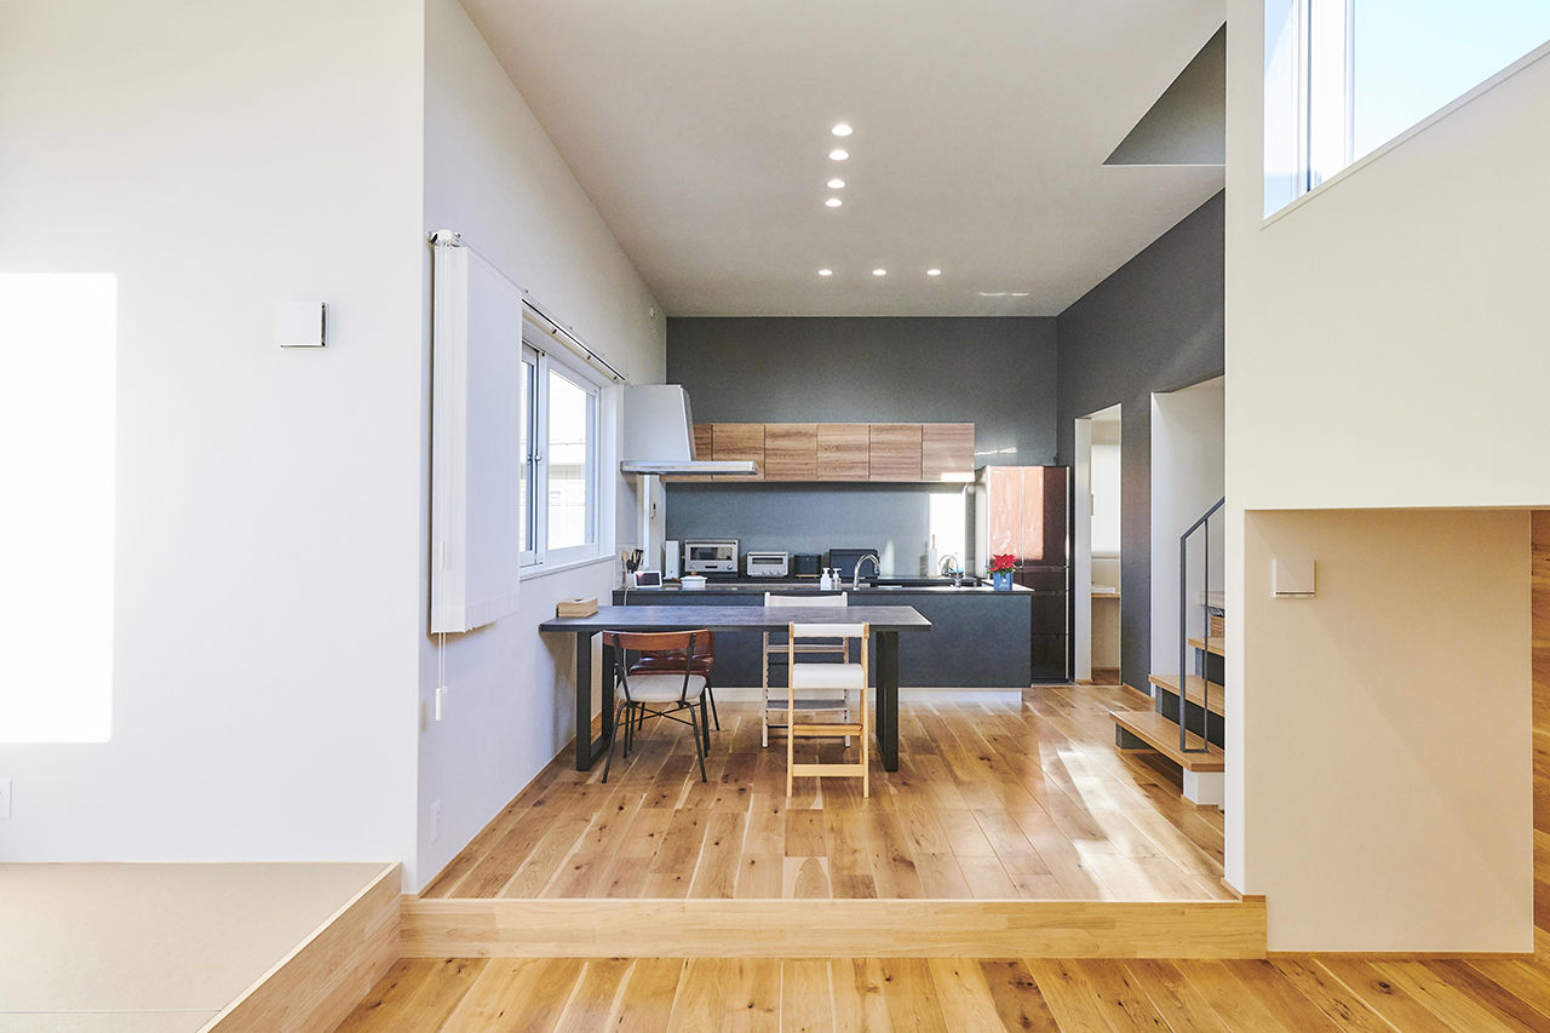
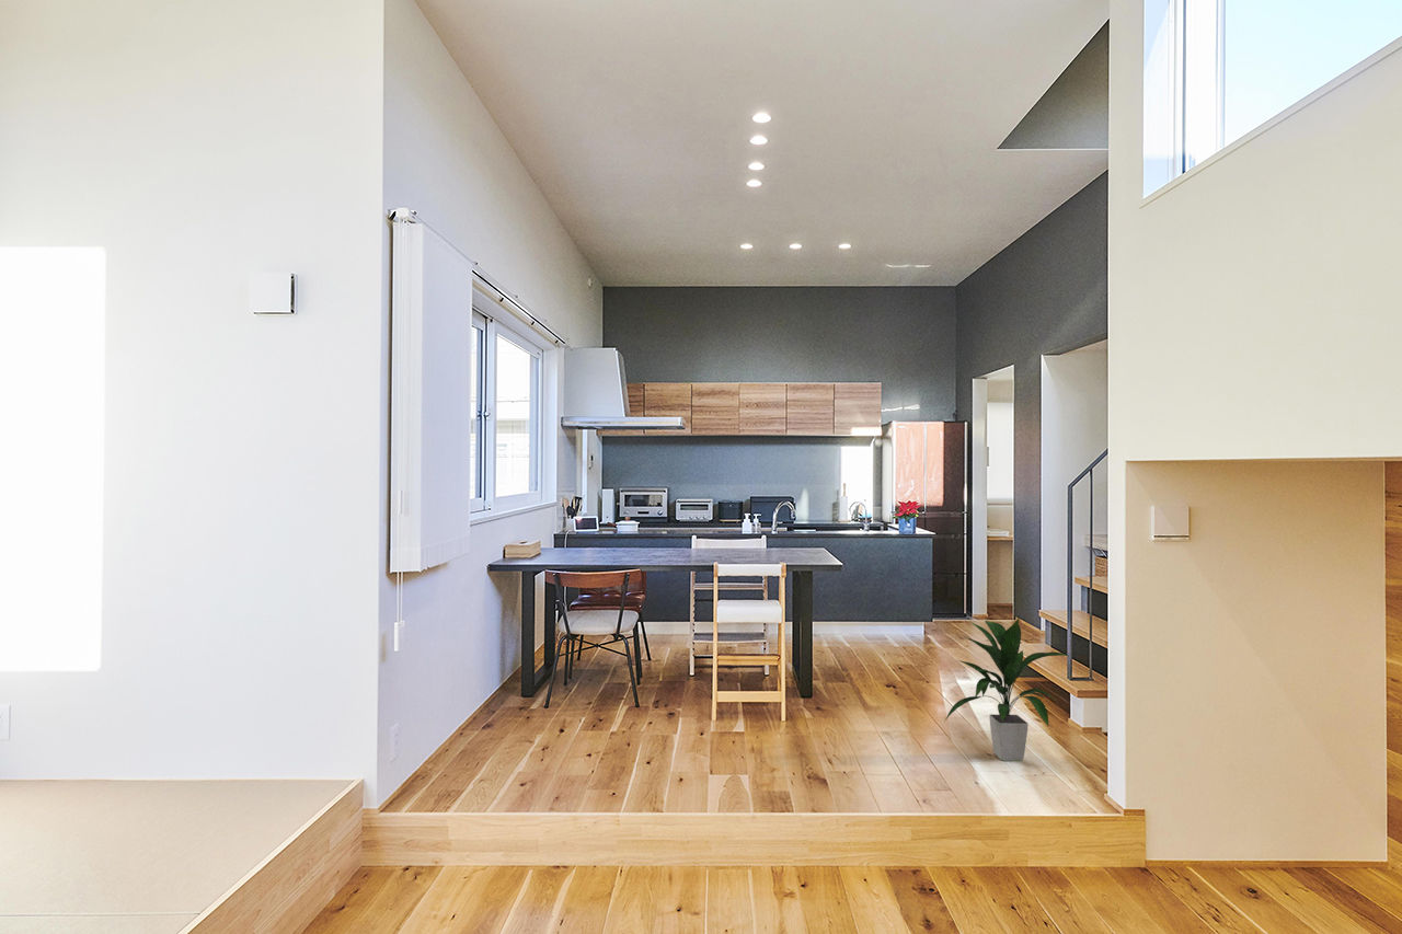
+ indoor plant (1001, 684)
